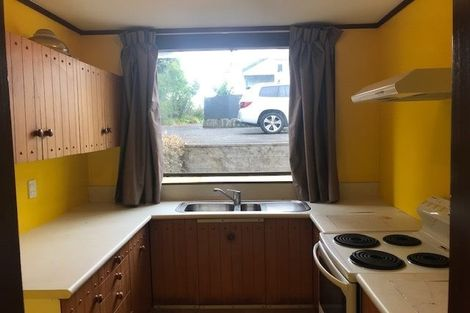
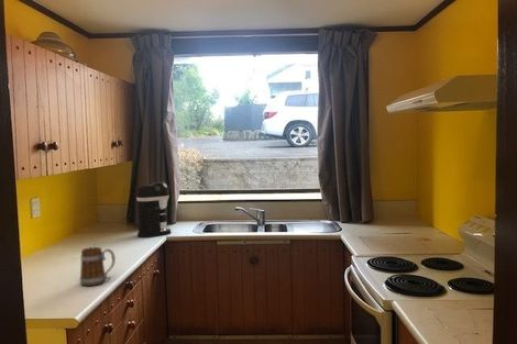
+ coffee maker (153, 208)
+ mug (97, 265)
